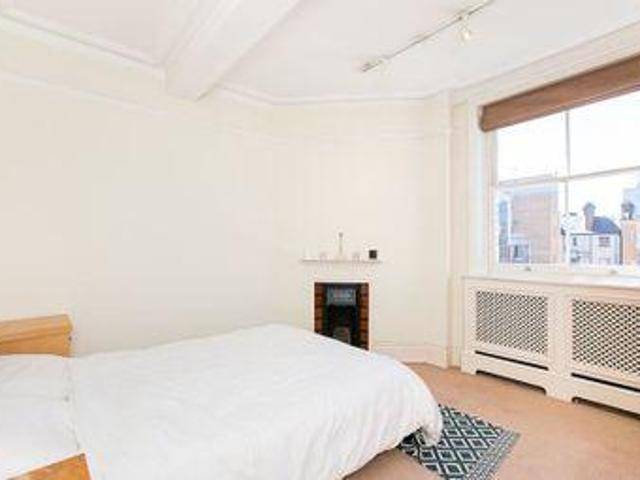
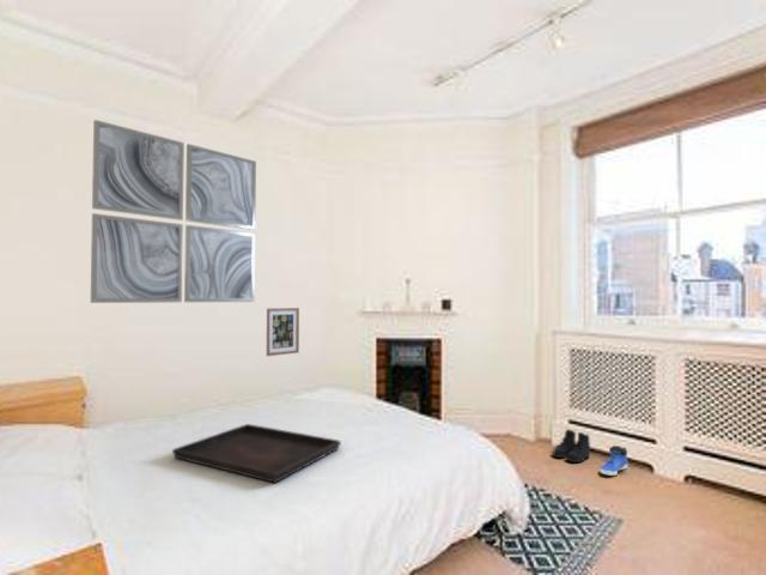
+ wall art (282, 331)
+ serving tray (259, 448)
+ wall art (186, 220)
+ sneaker (613, 459)
+ boots (571, 443)
